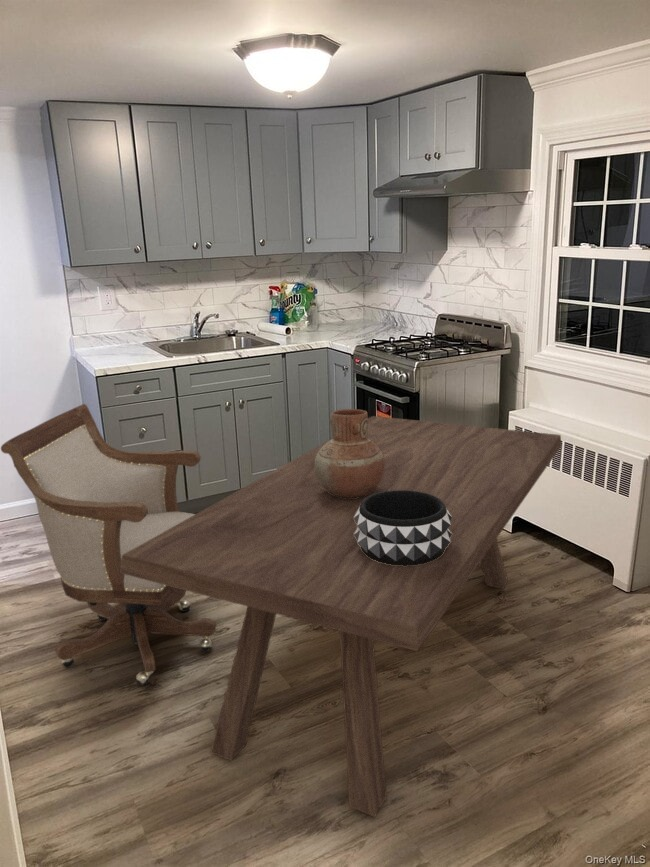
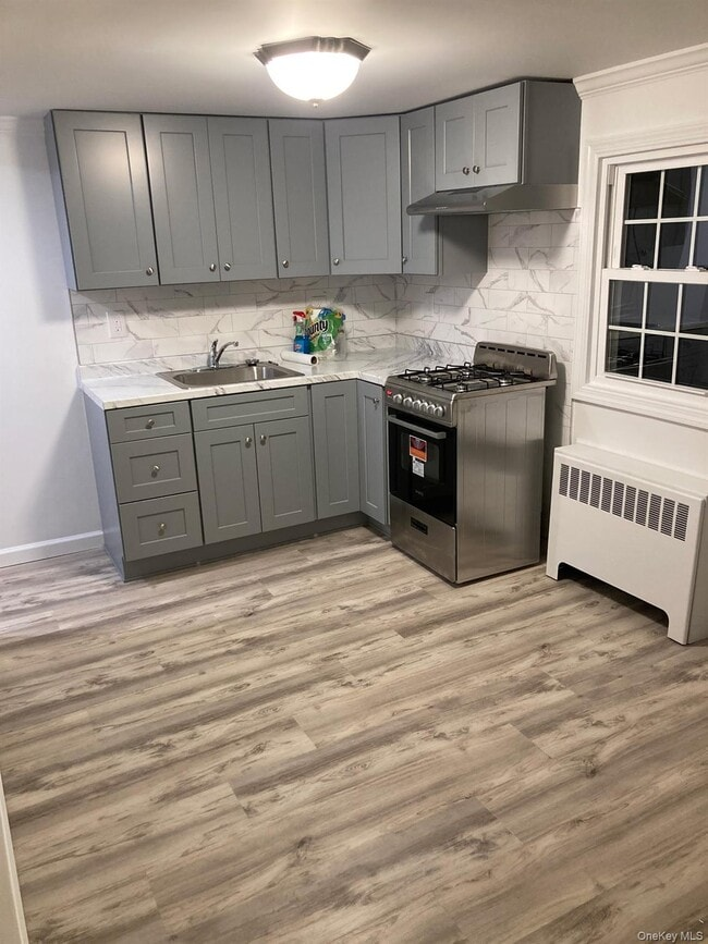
- dining table (386, 571)
- chair (125, 538)
- vase (349, 452)
- decorative bowl (402, 525)
